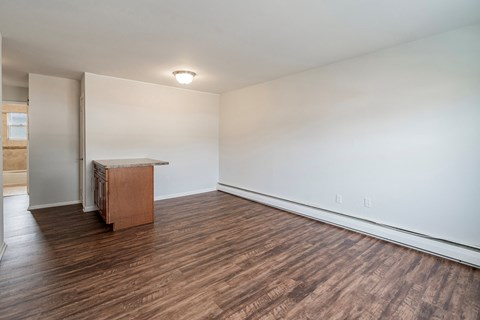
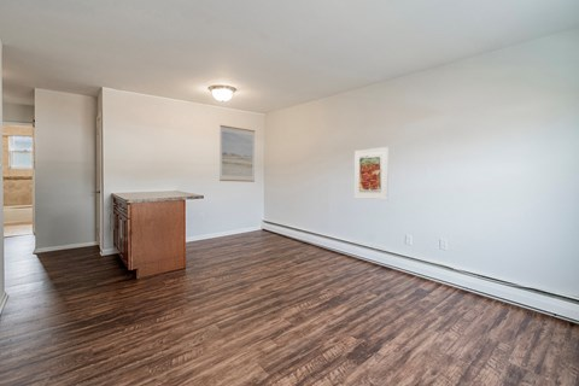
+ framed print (370, 174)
+ wall art (238, 154)
